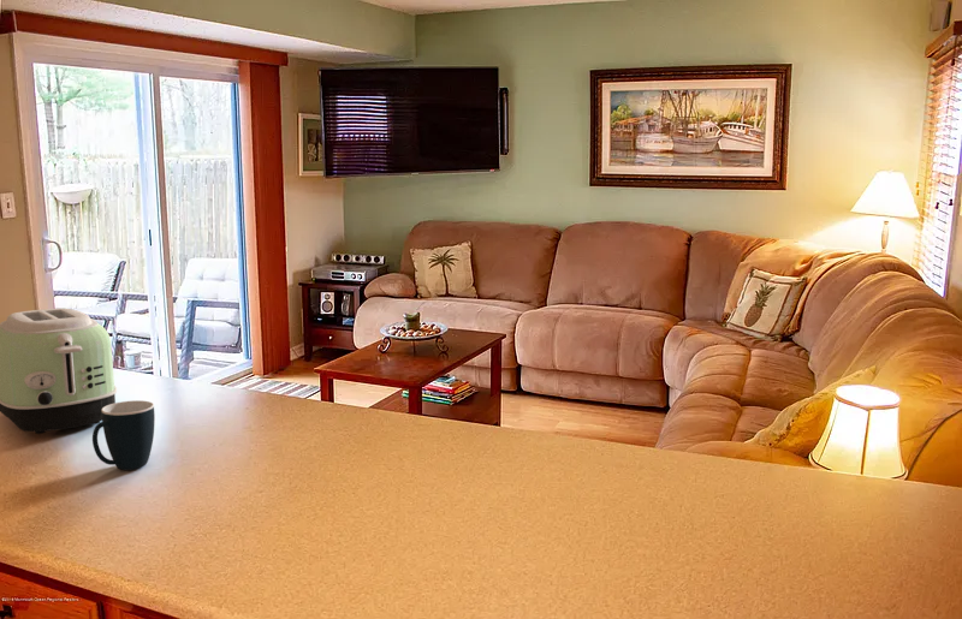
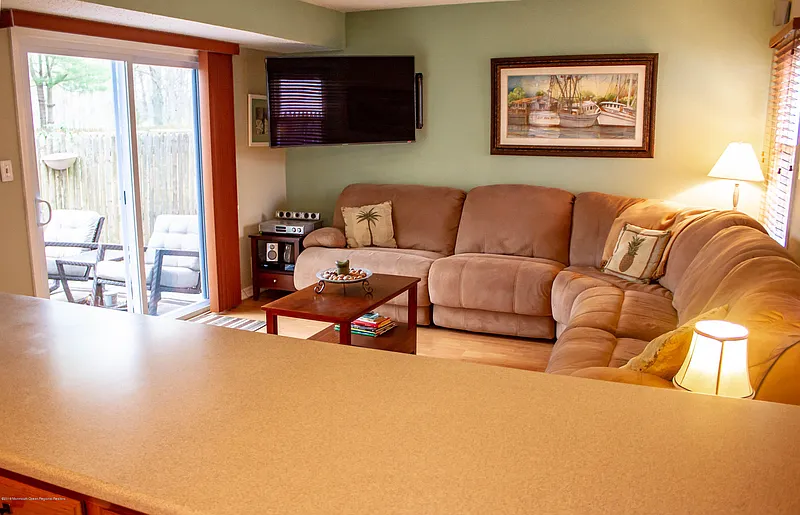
- mug (121, 439)
- toaster (53, 367)
